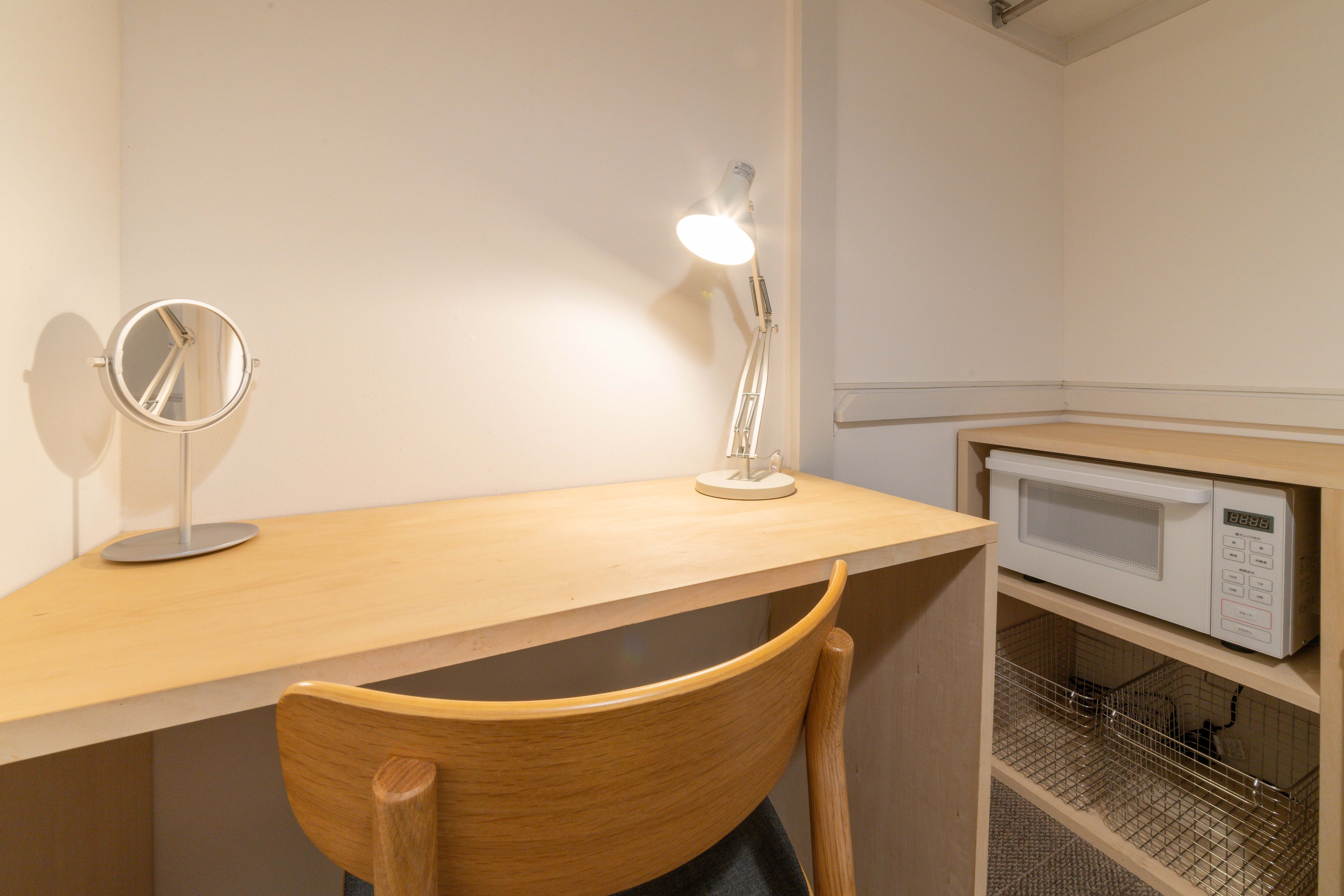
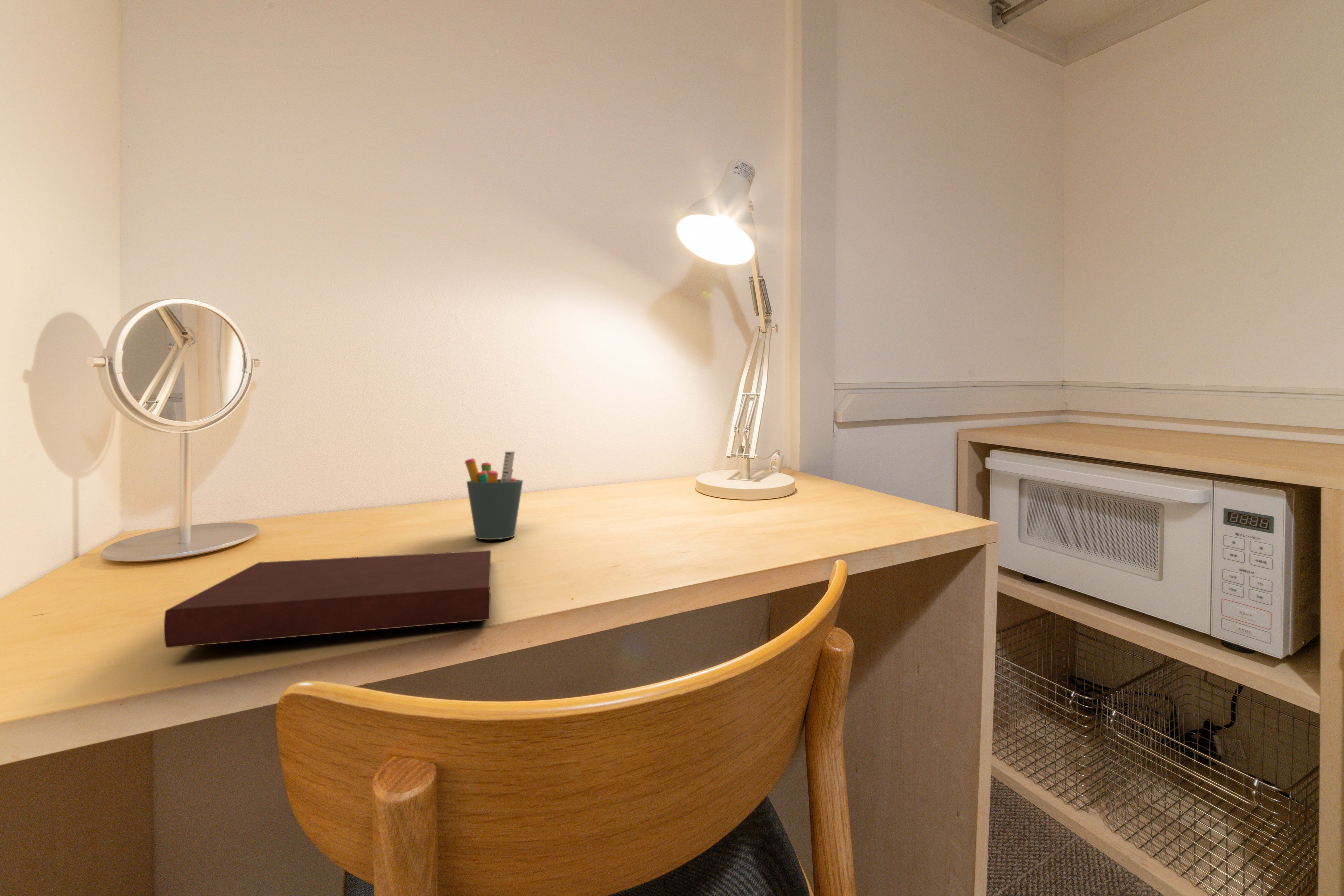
+ notebook (363, 589)
+ pen holder (494, 493)
